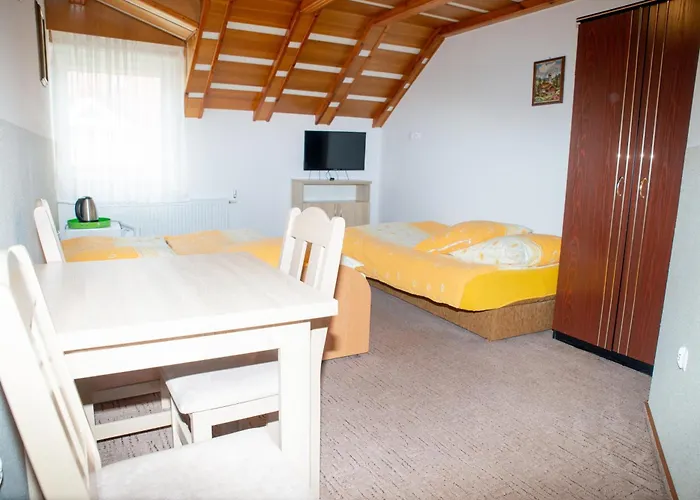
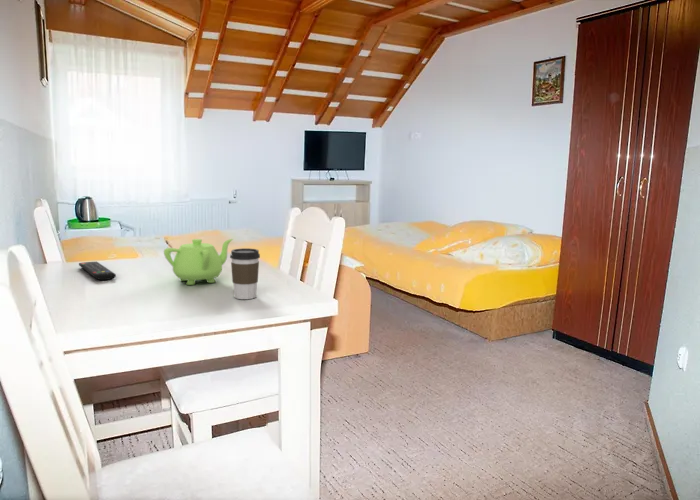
+ coffee cup (245, 273)
+ teapot (199, 259)
+ remote control (96, 270)
